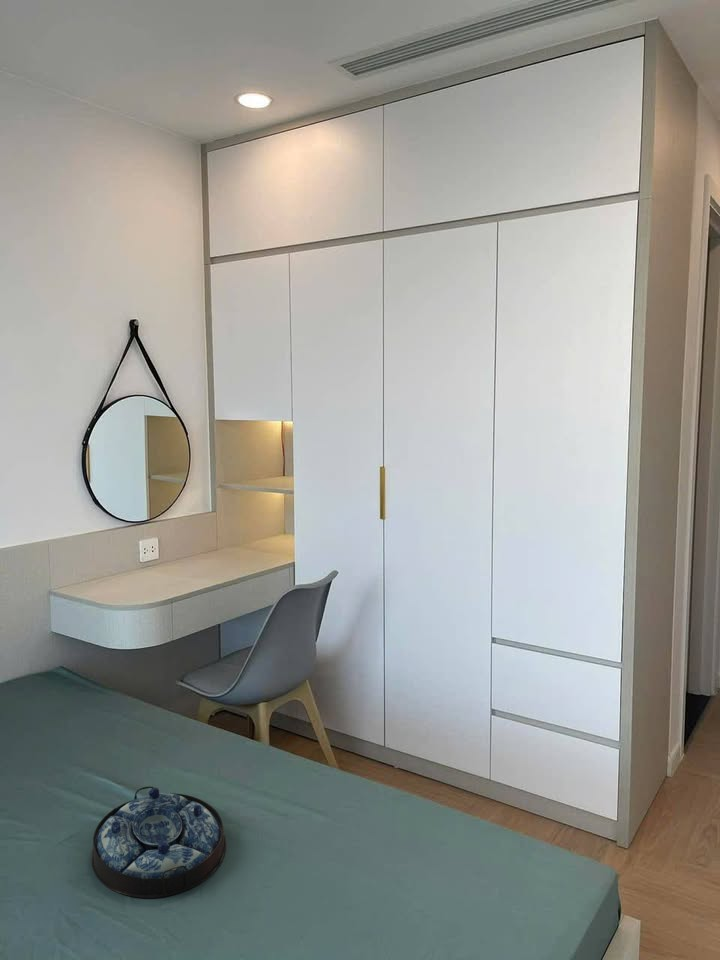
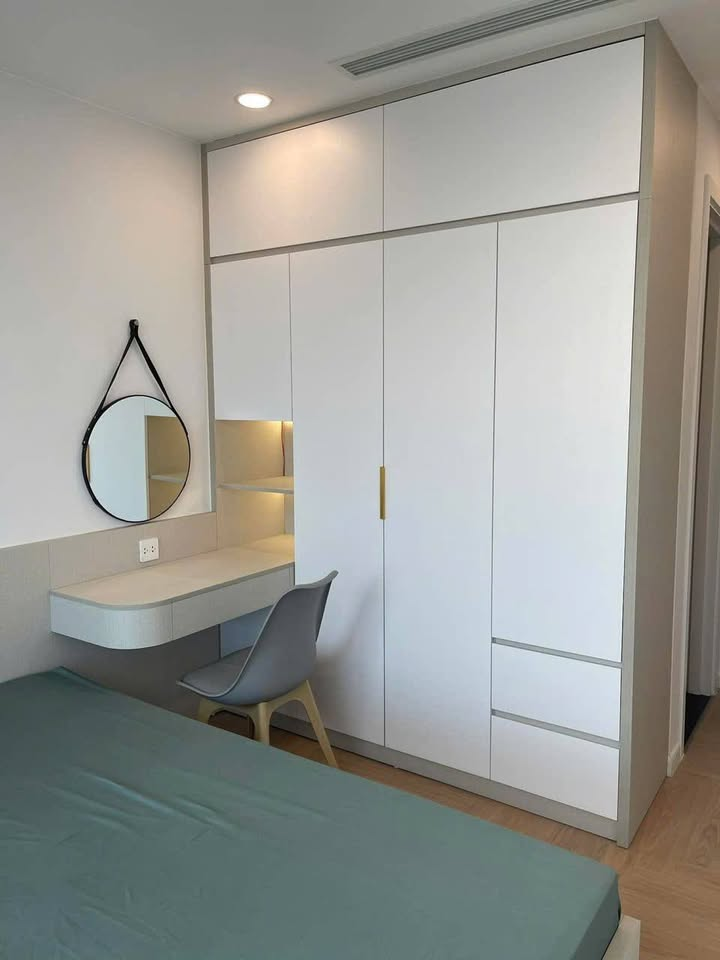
- serving tray (159, 830)
